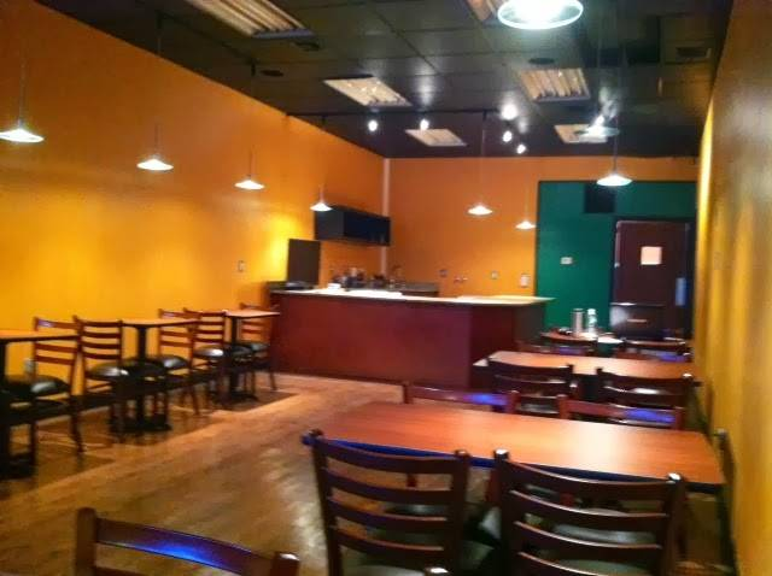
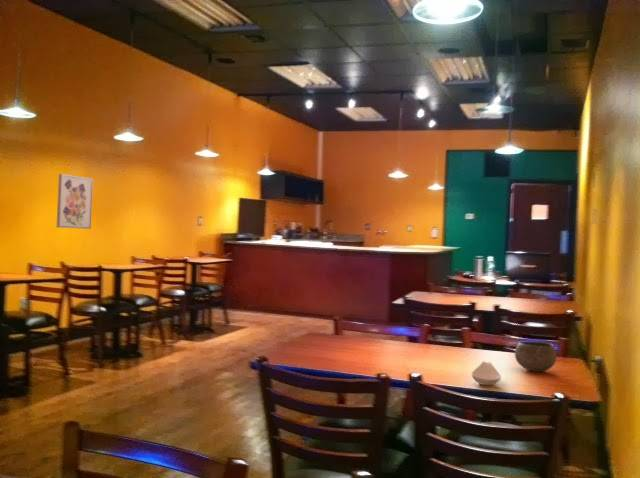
+ spoon rest (485, 372)
+ bowl (535, 357)
+ wall art (75, 202)
